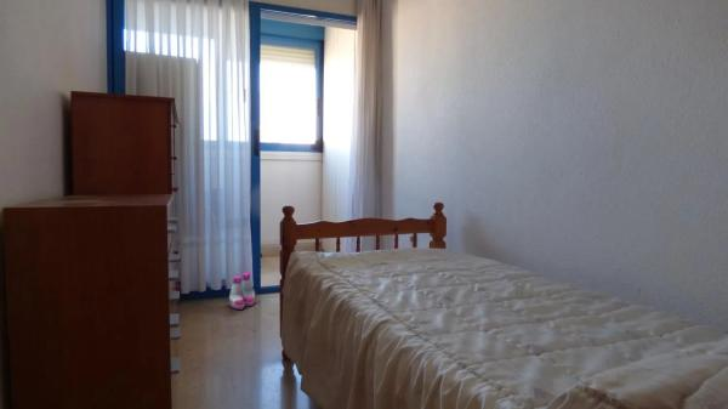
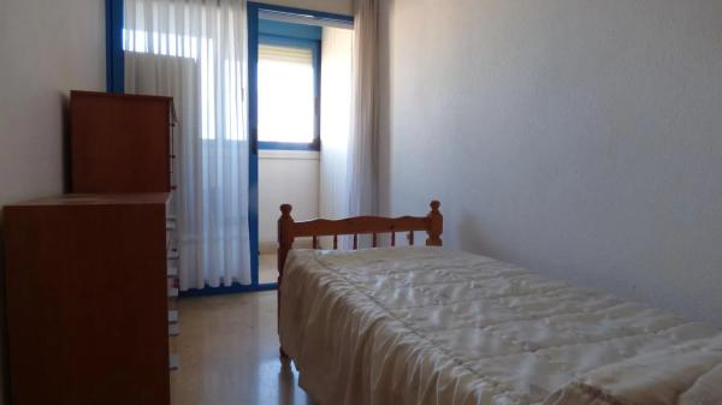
- boots (241, 288)
